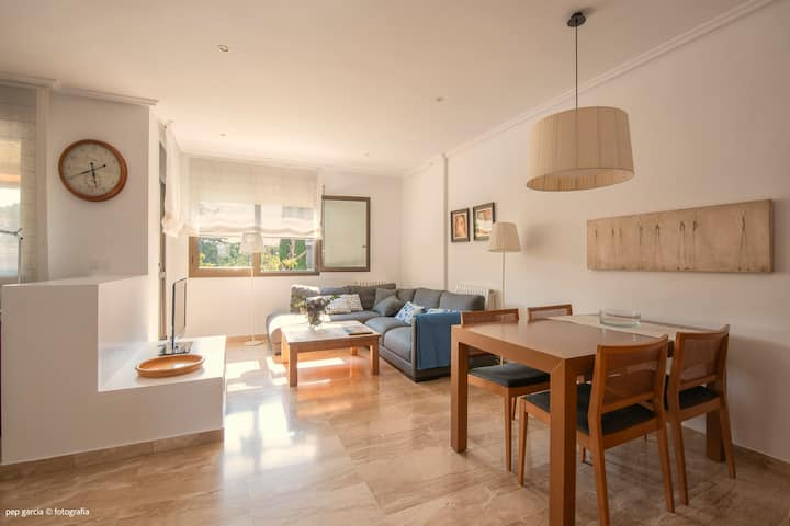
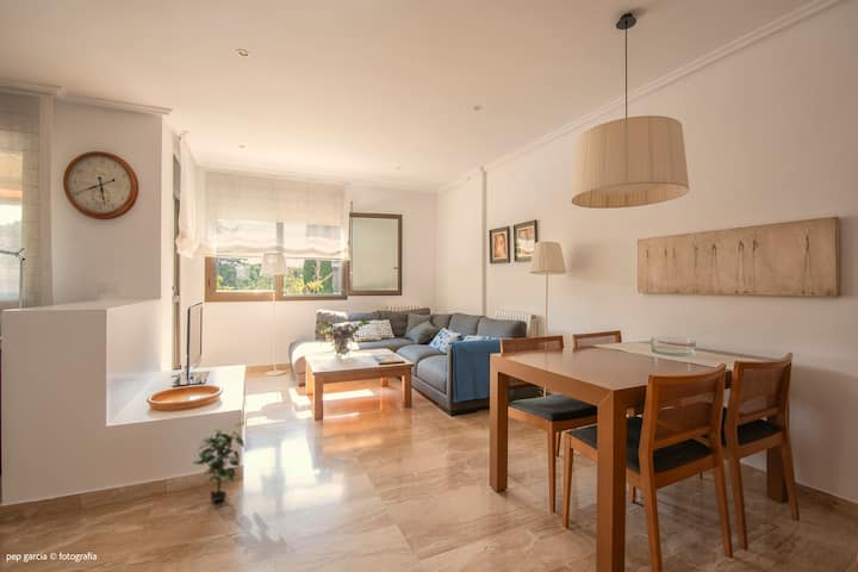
+ potted plant (219, 461)
